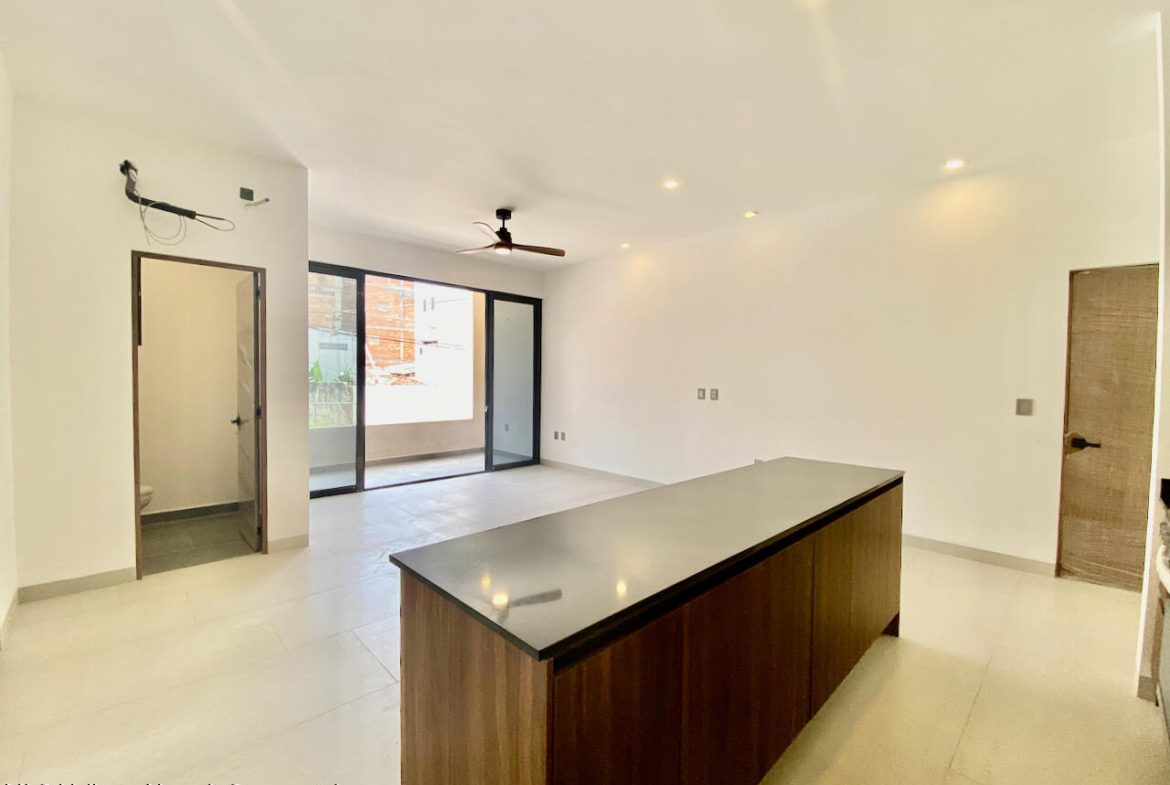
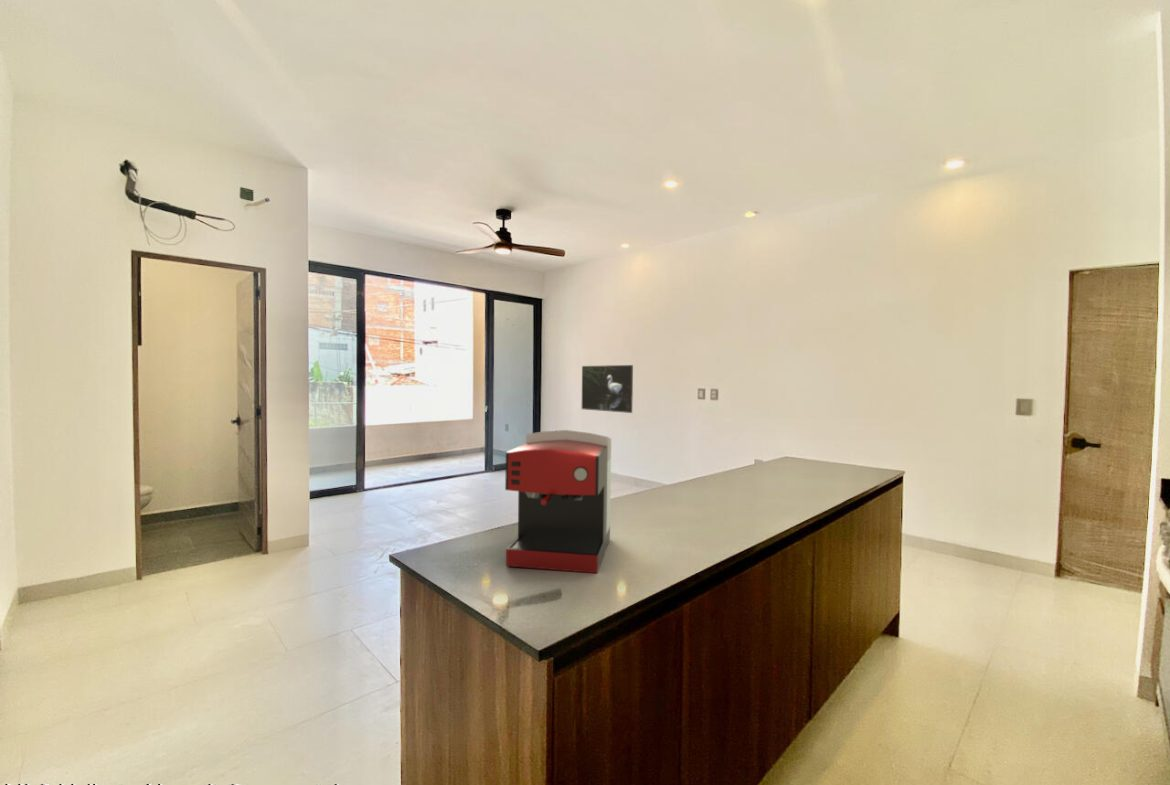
+ coffee maker (559, 495)
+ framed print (605, 388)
